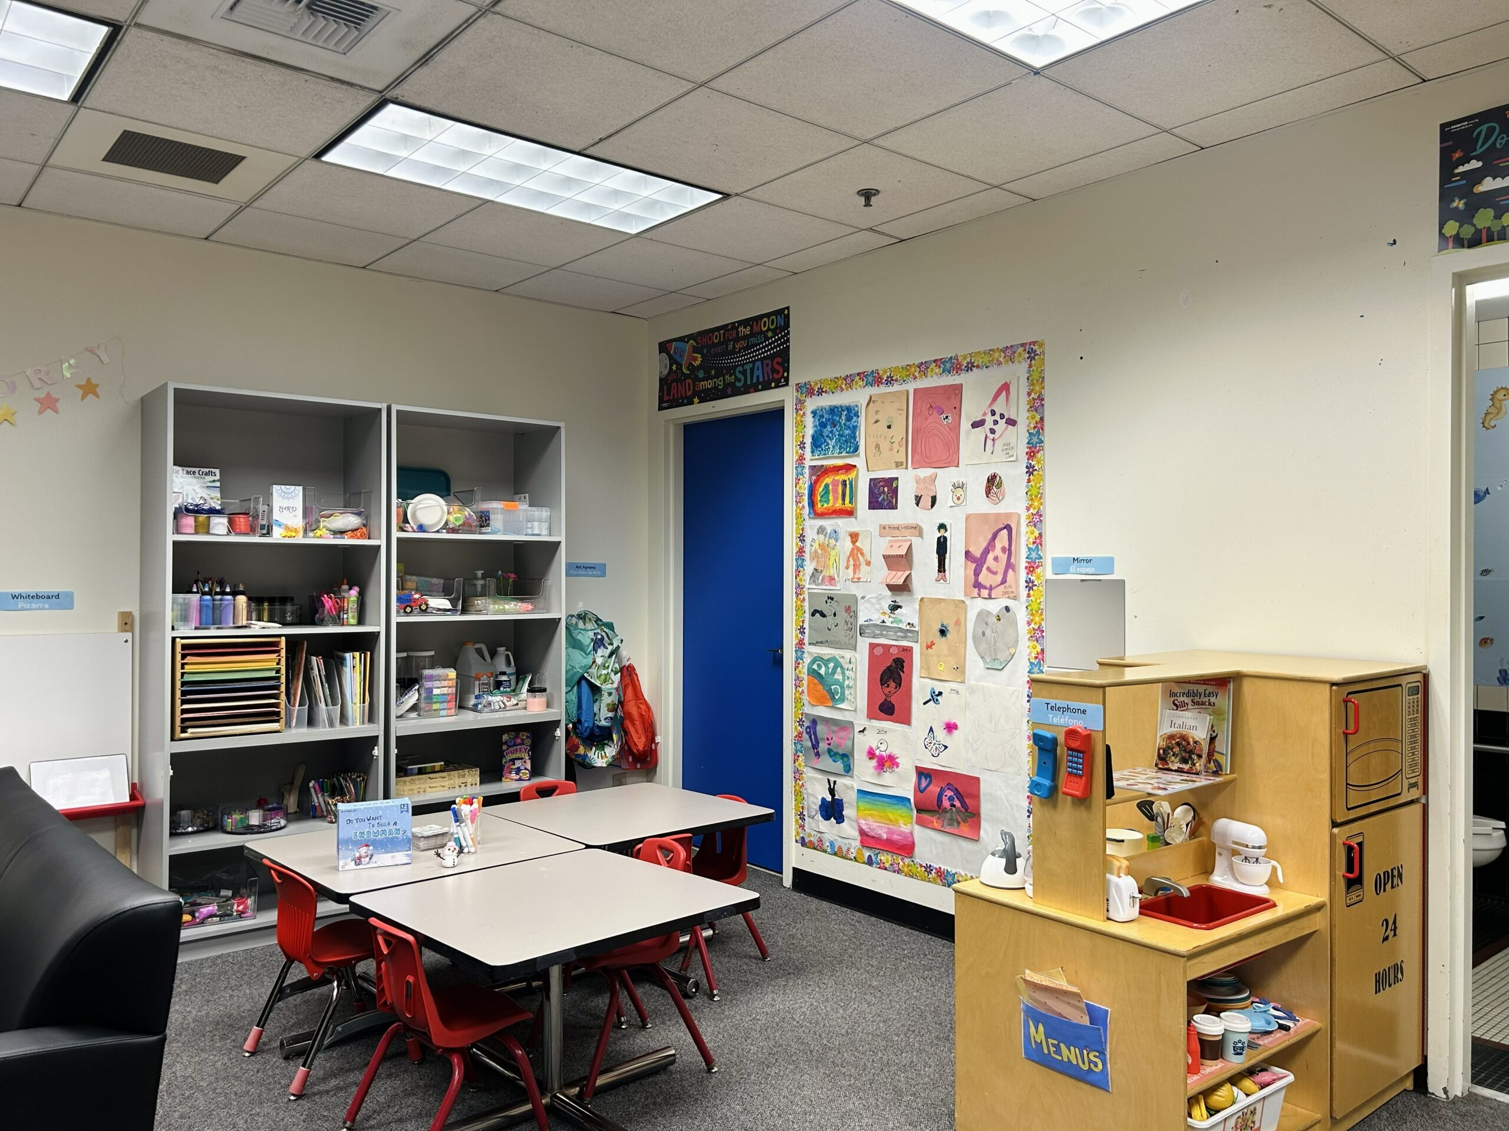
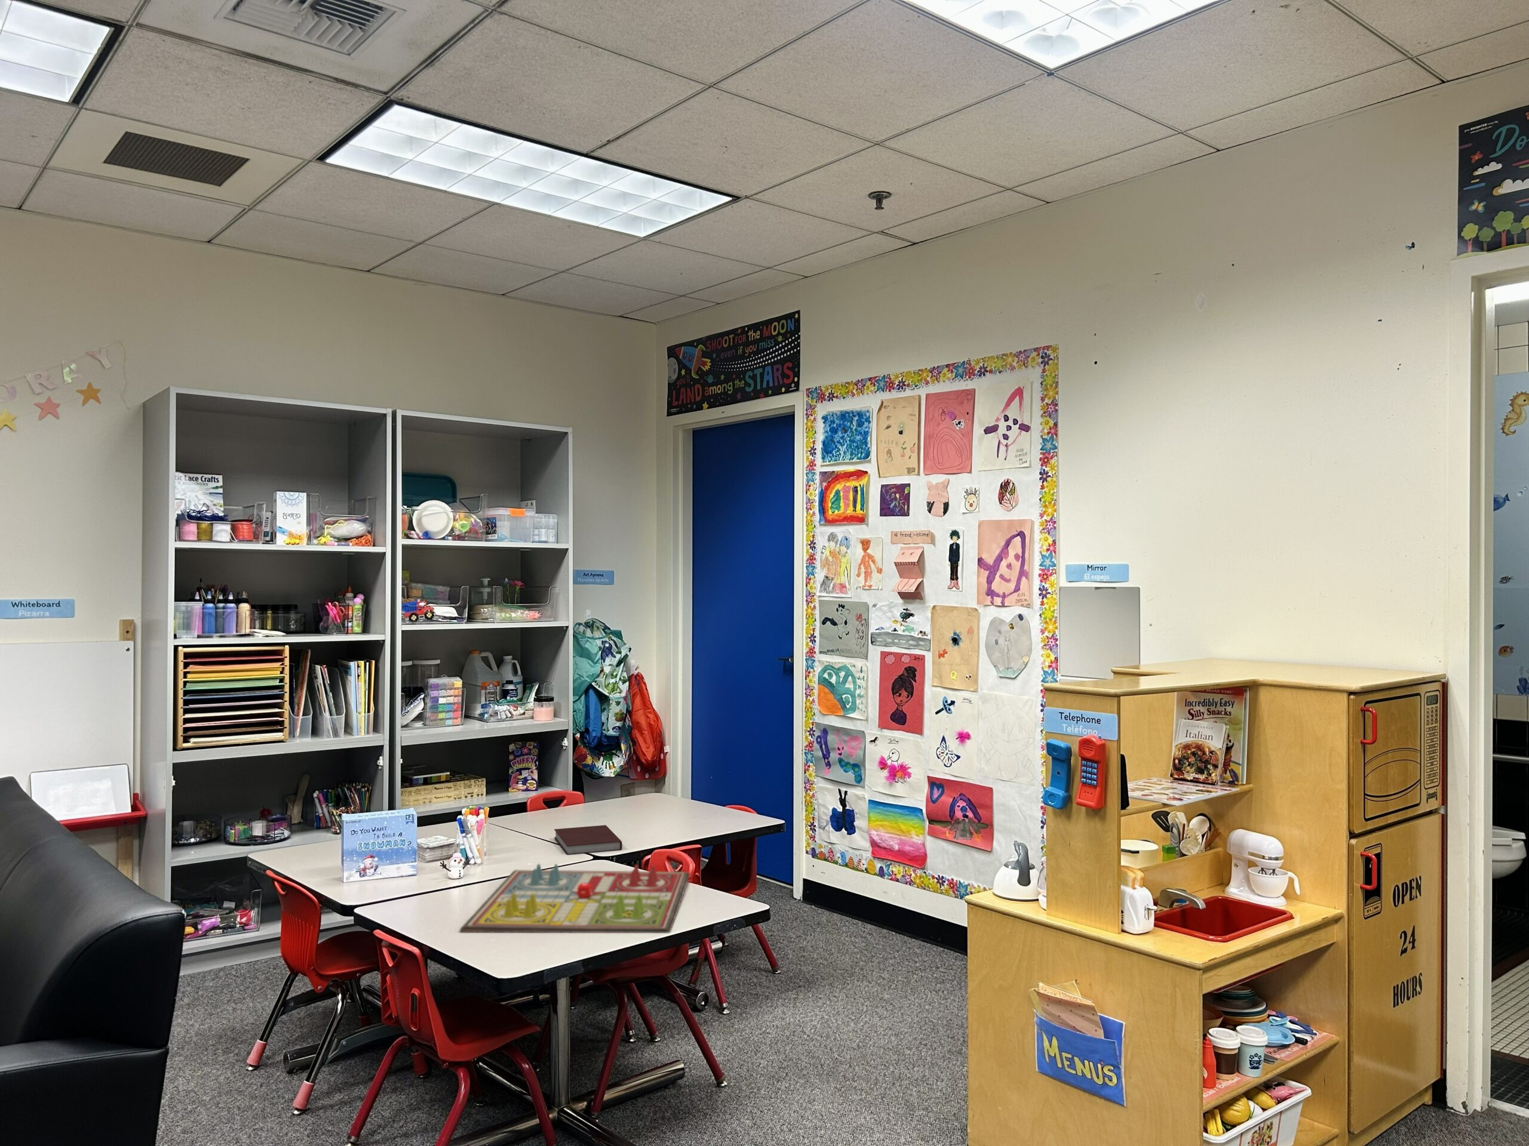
+ gameboard (584, 891)
+ notebook (588, 839)
